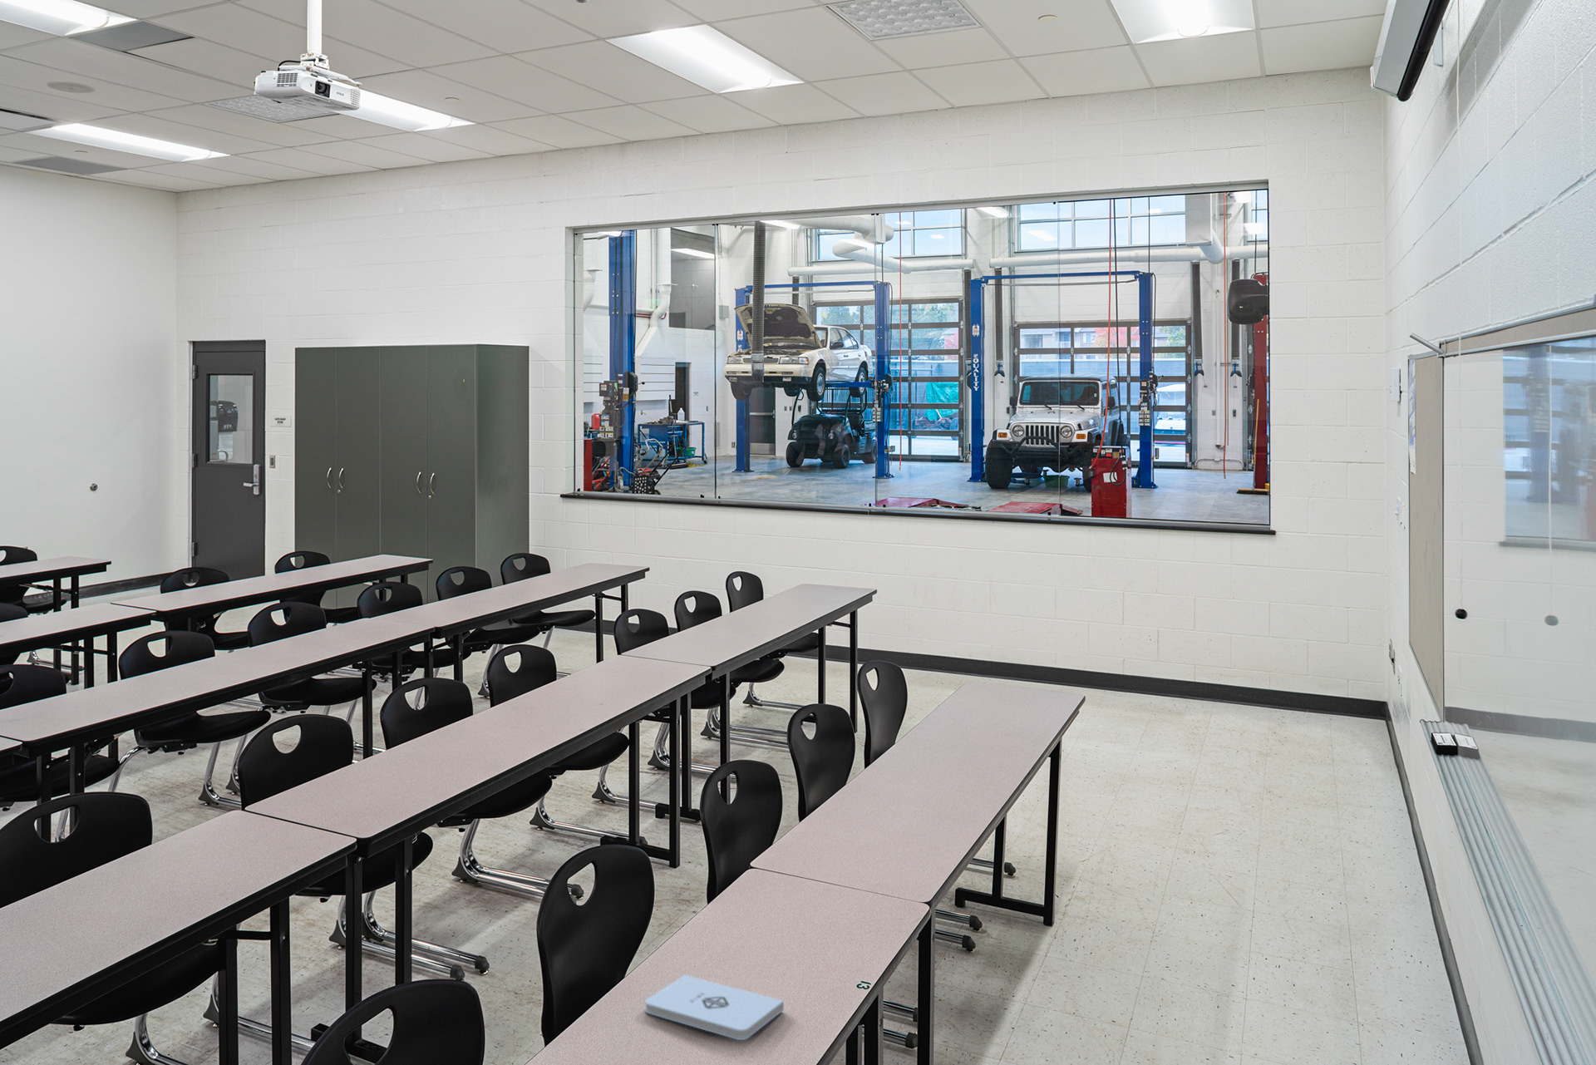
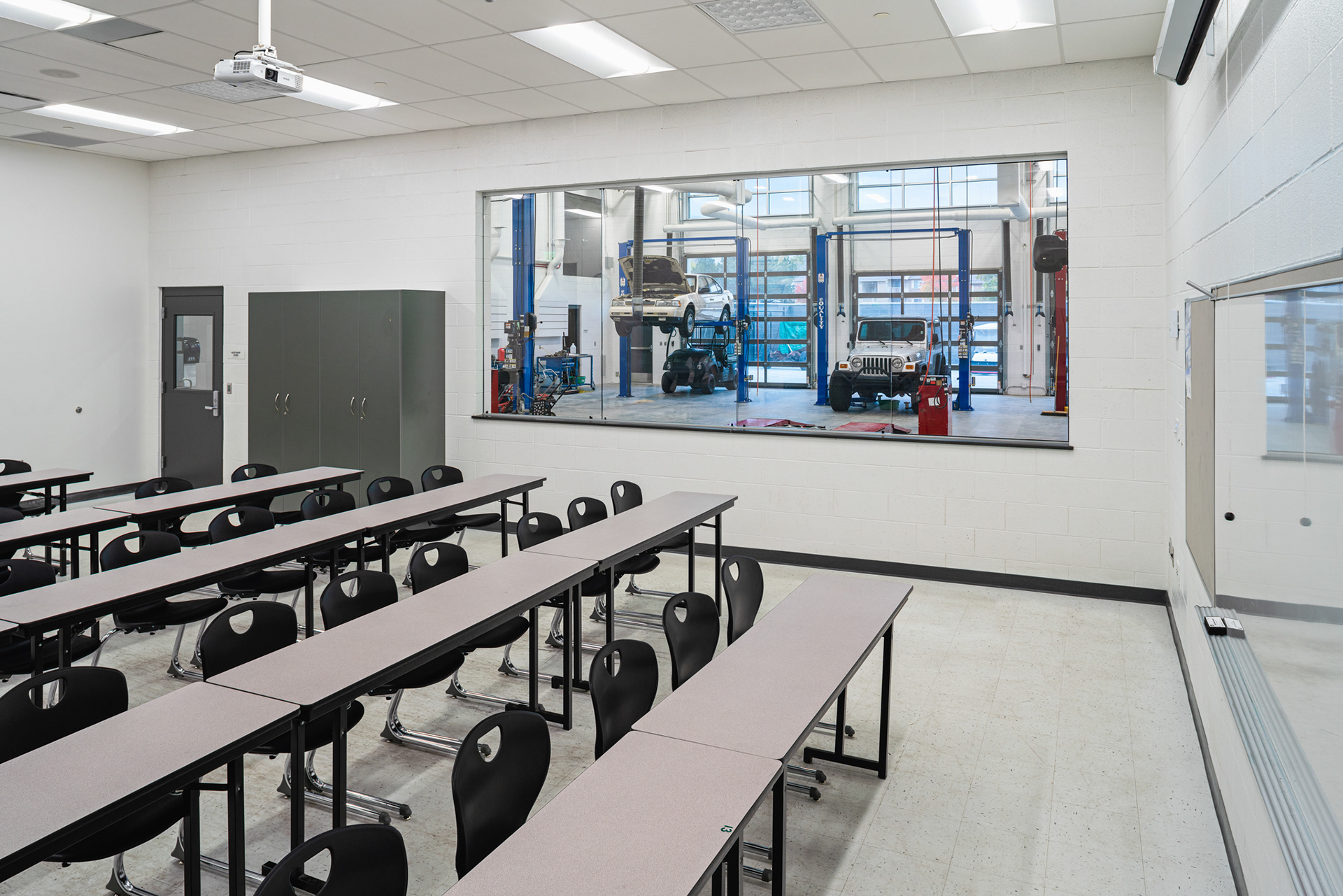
- notepad (712, 1006)
